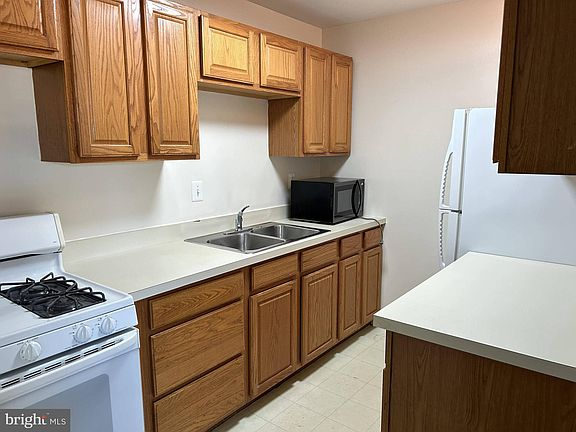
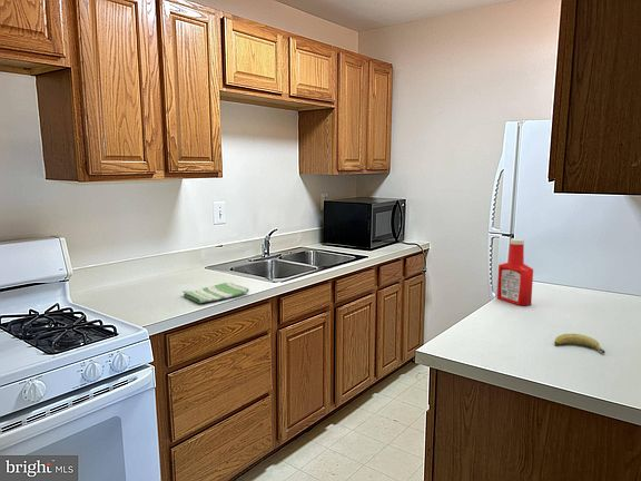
+ soap bottle (515, 269)
+ dish towel (216, 292)
+ fruit (579, 341)
